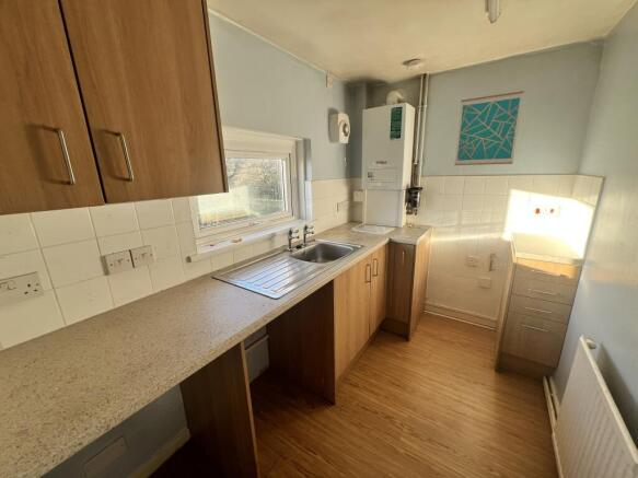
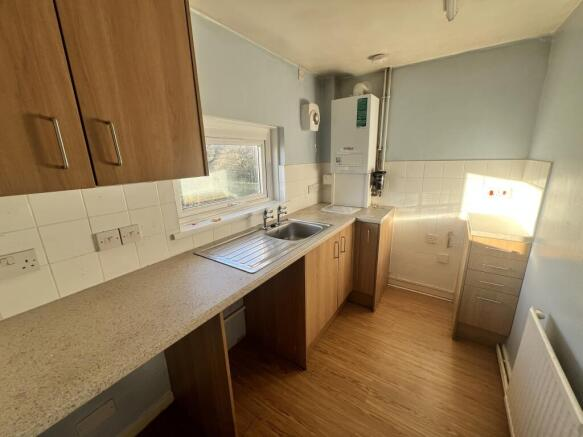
- wall art (486, 131)
